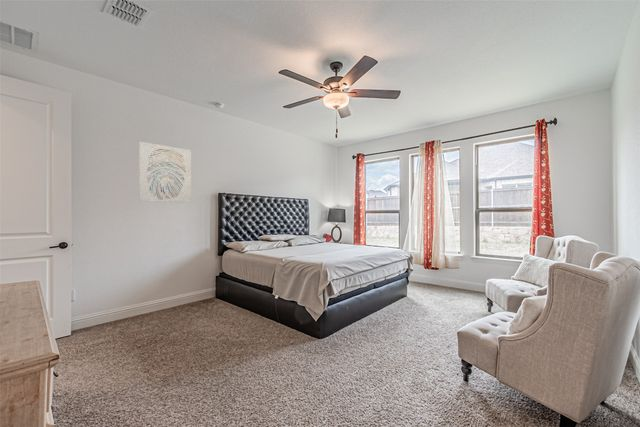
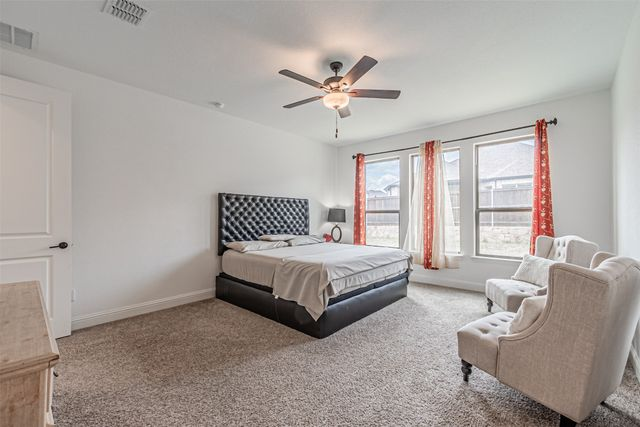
- wall art (166, 174)
